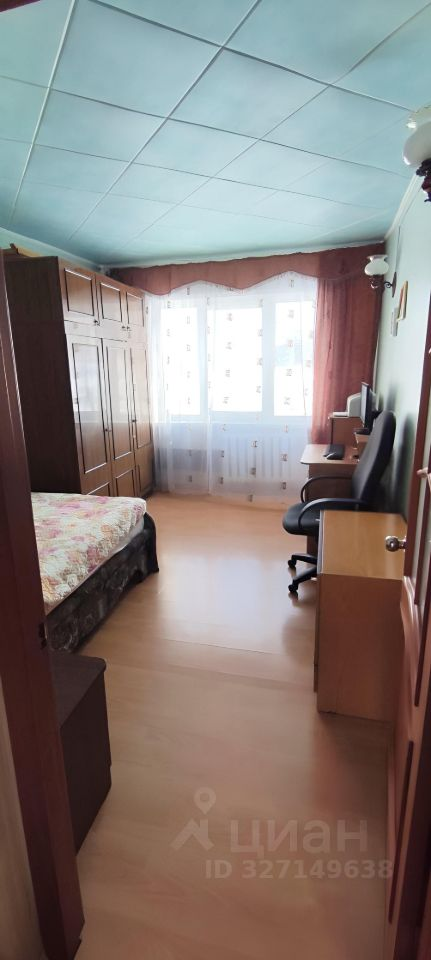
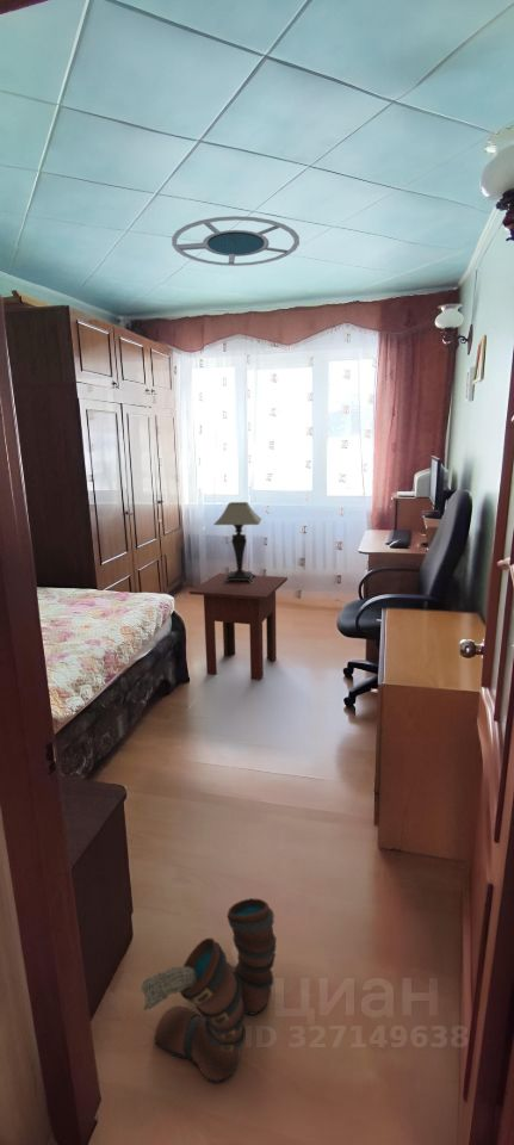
+ table lamp (239, 540)
+ boots (209, 979)
+ ceiling lamp (235, 237)
+ side table (241, 623)
